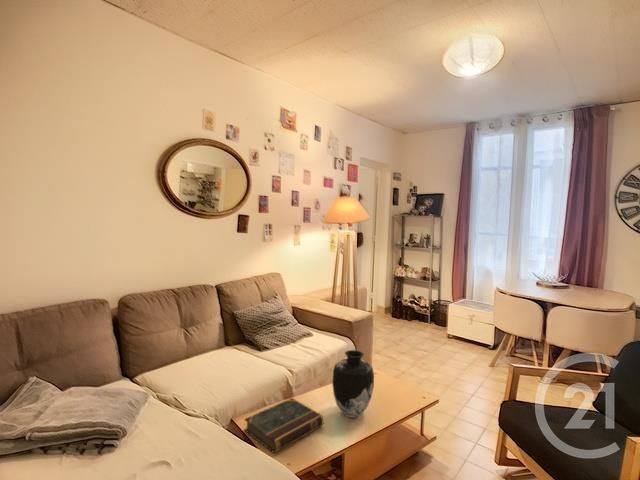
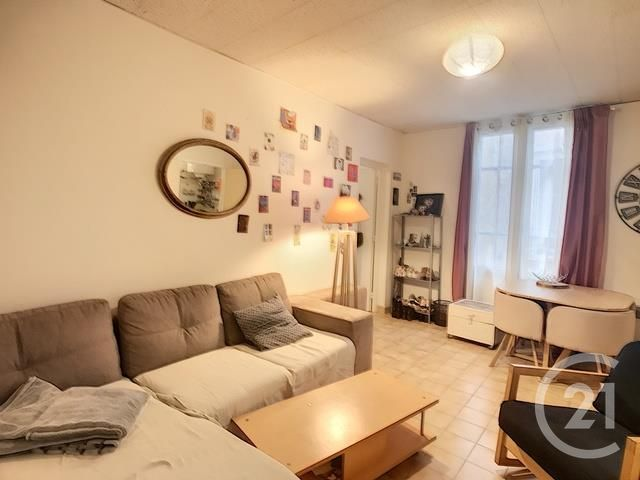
- book (284, 422)
- vase (352, 383)
